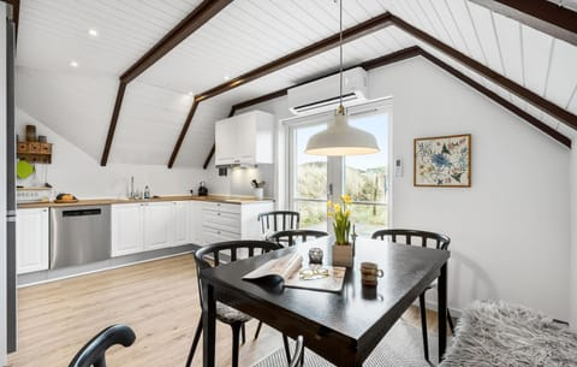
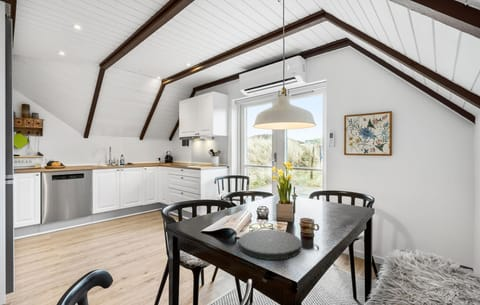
+ plate (269, 242)
